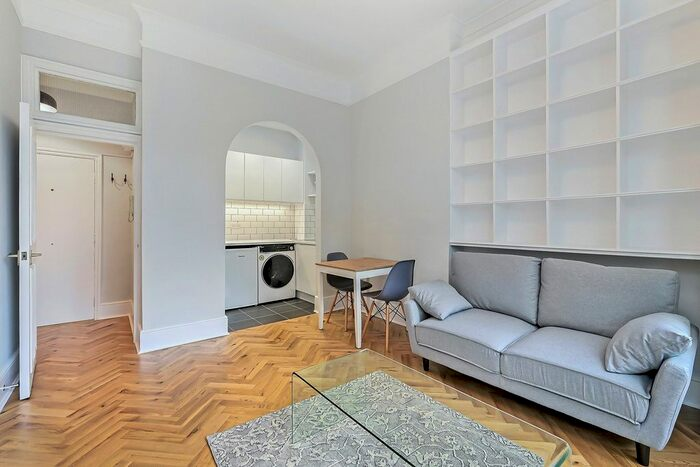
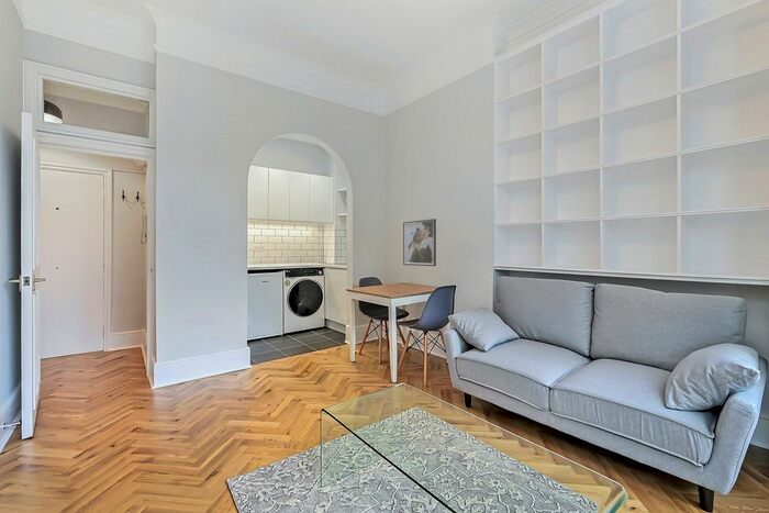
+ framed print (419, 243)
